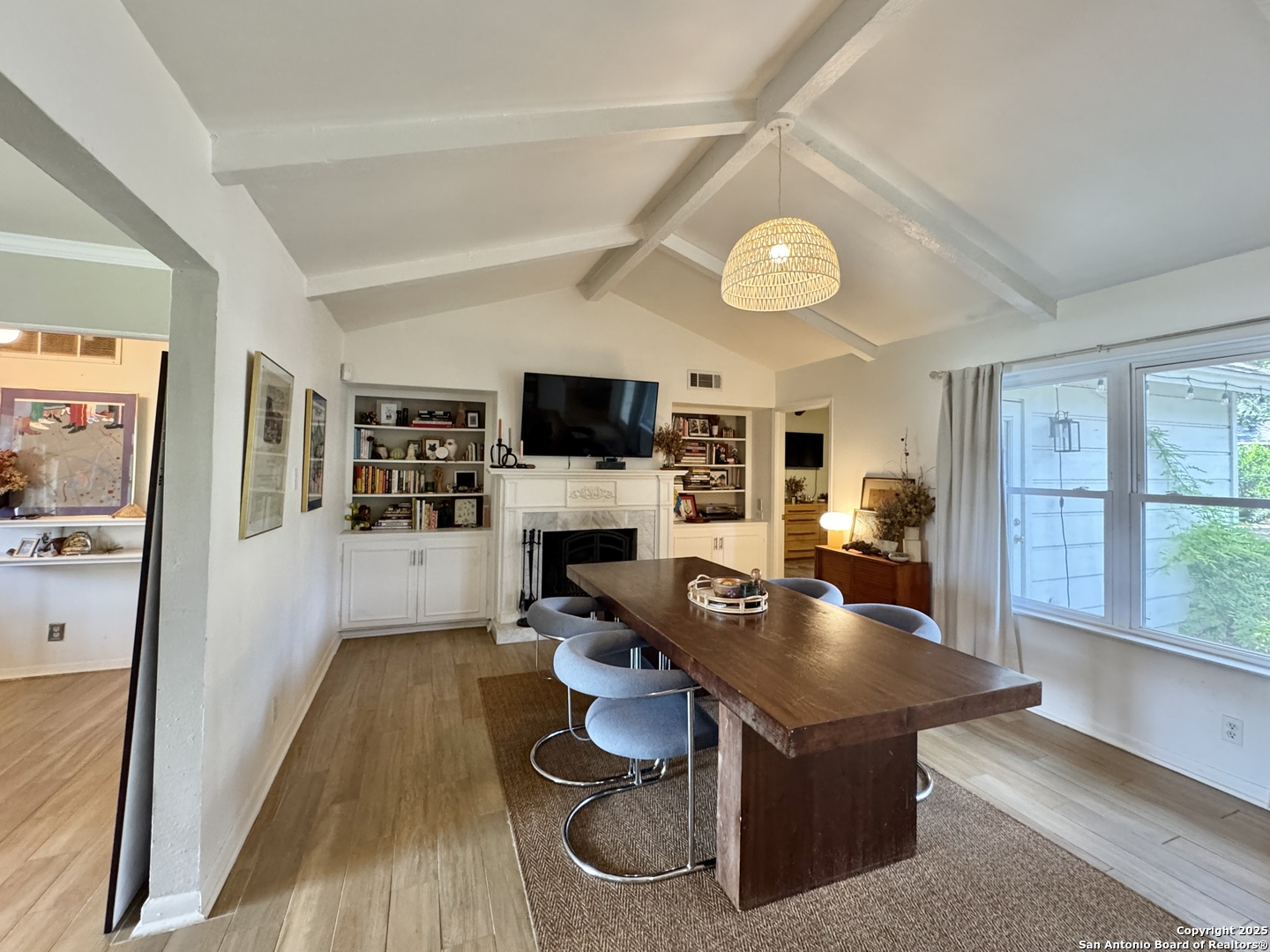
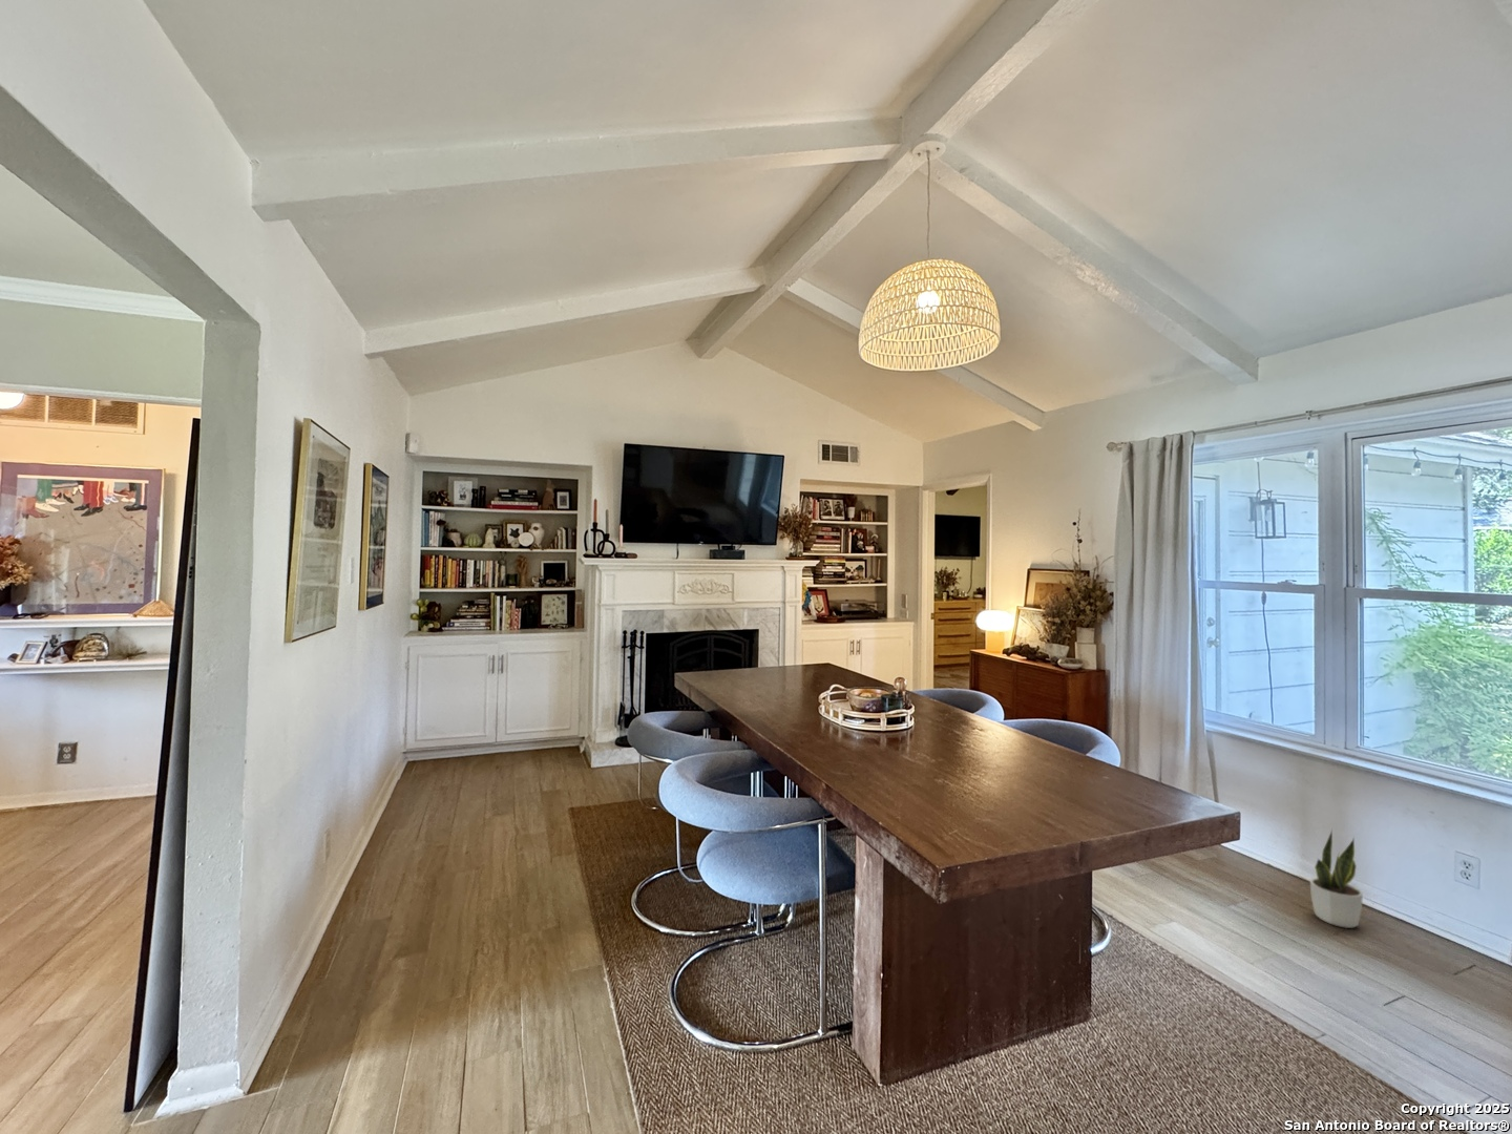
+ potted plant (1335, 874)
